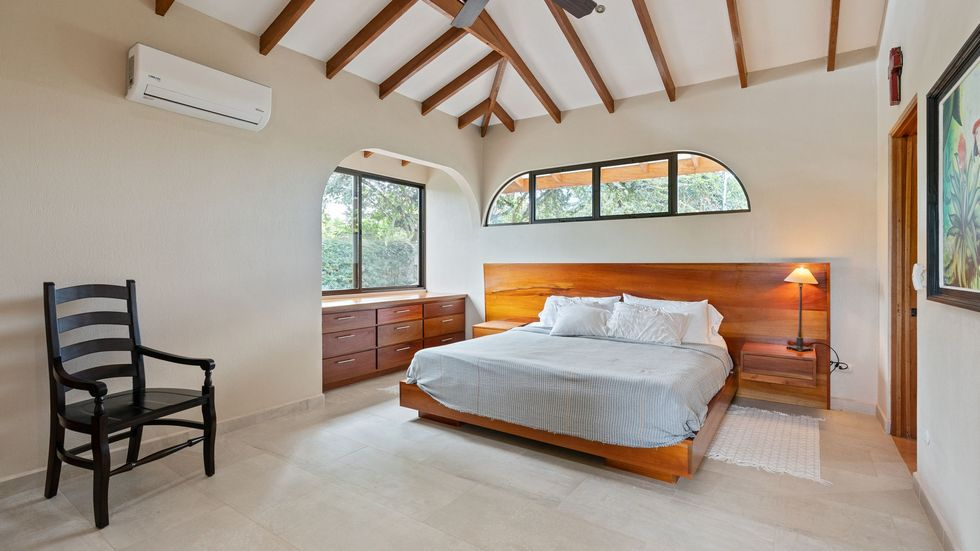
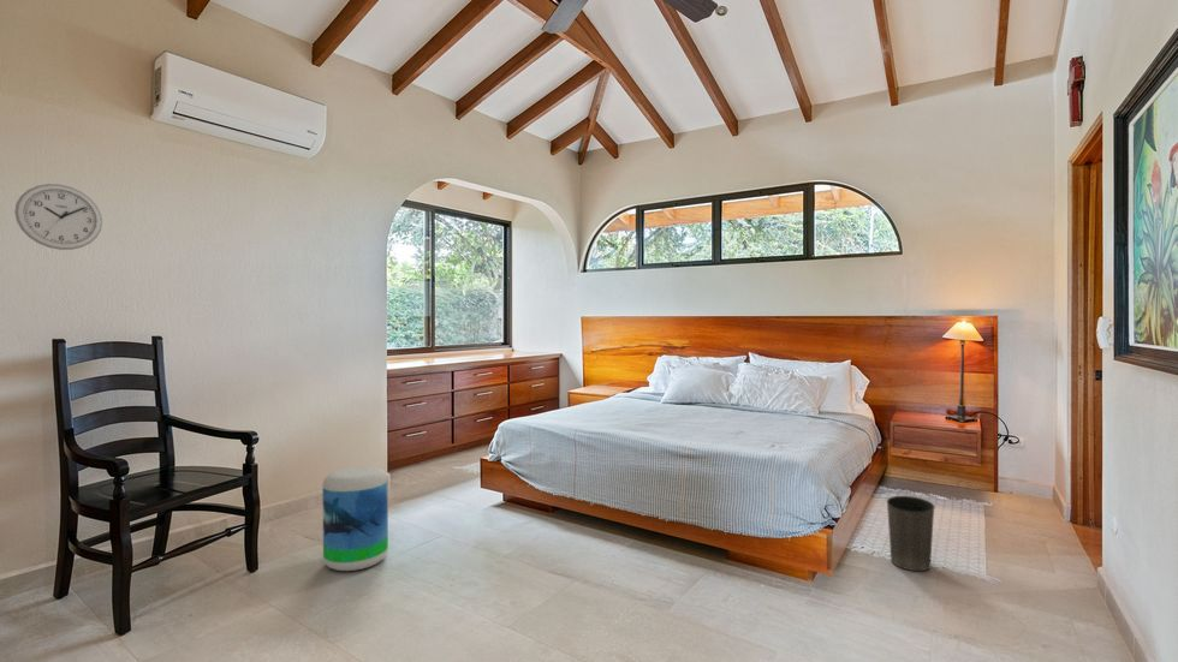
+ wall clock (60, 216)
+ waste basket (910, 533)
+ stool (356, 517)
